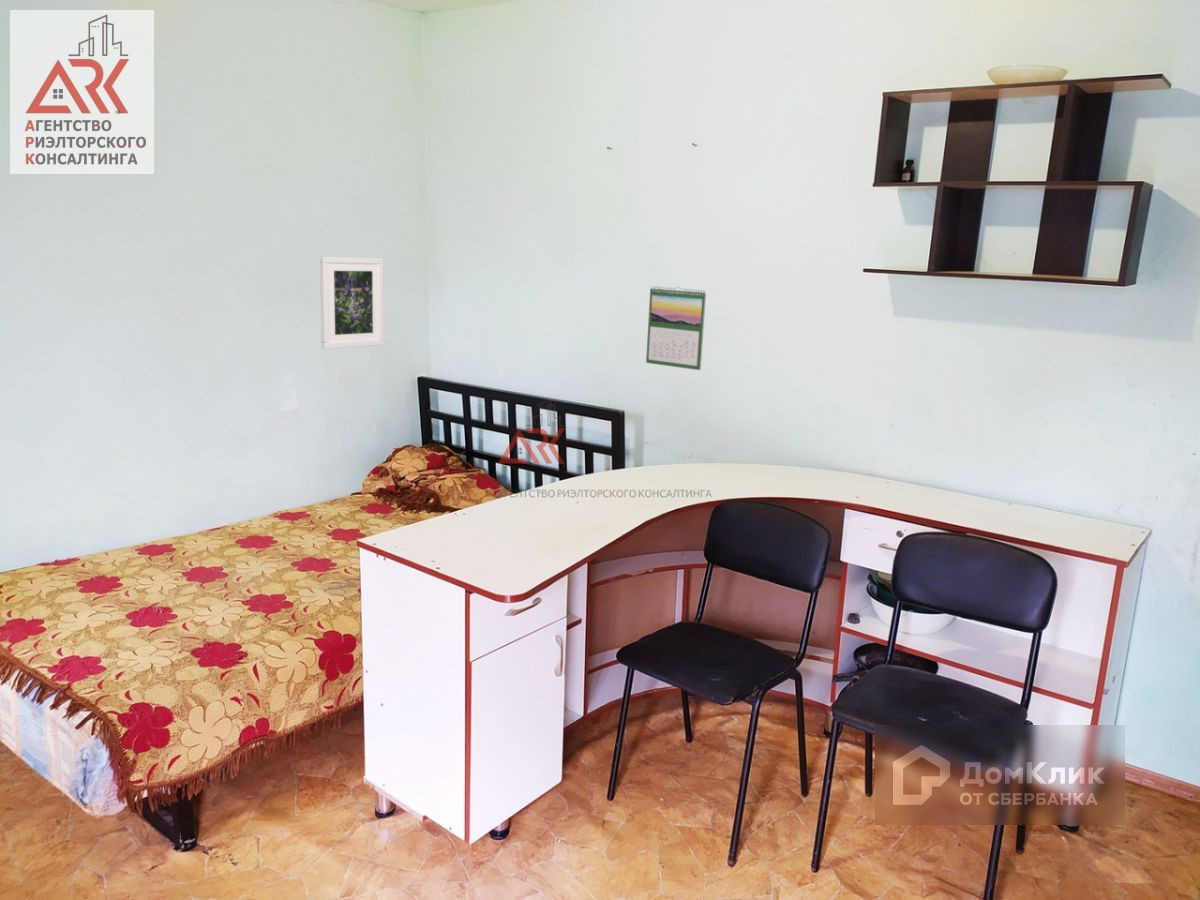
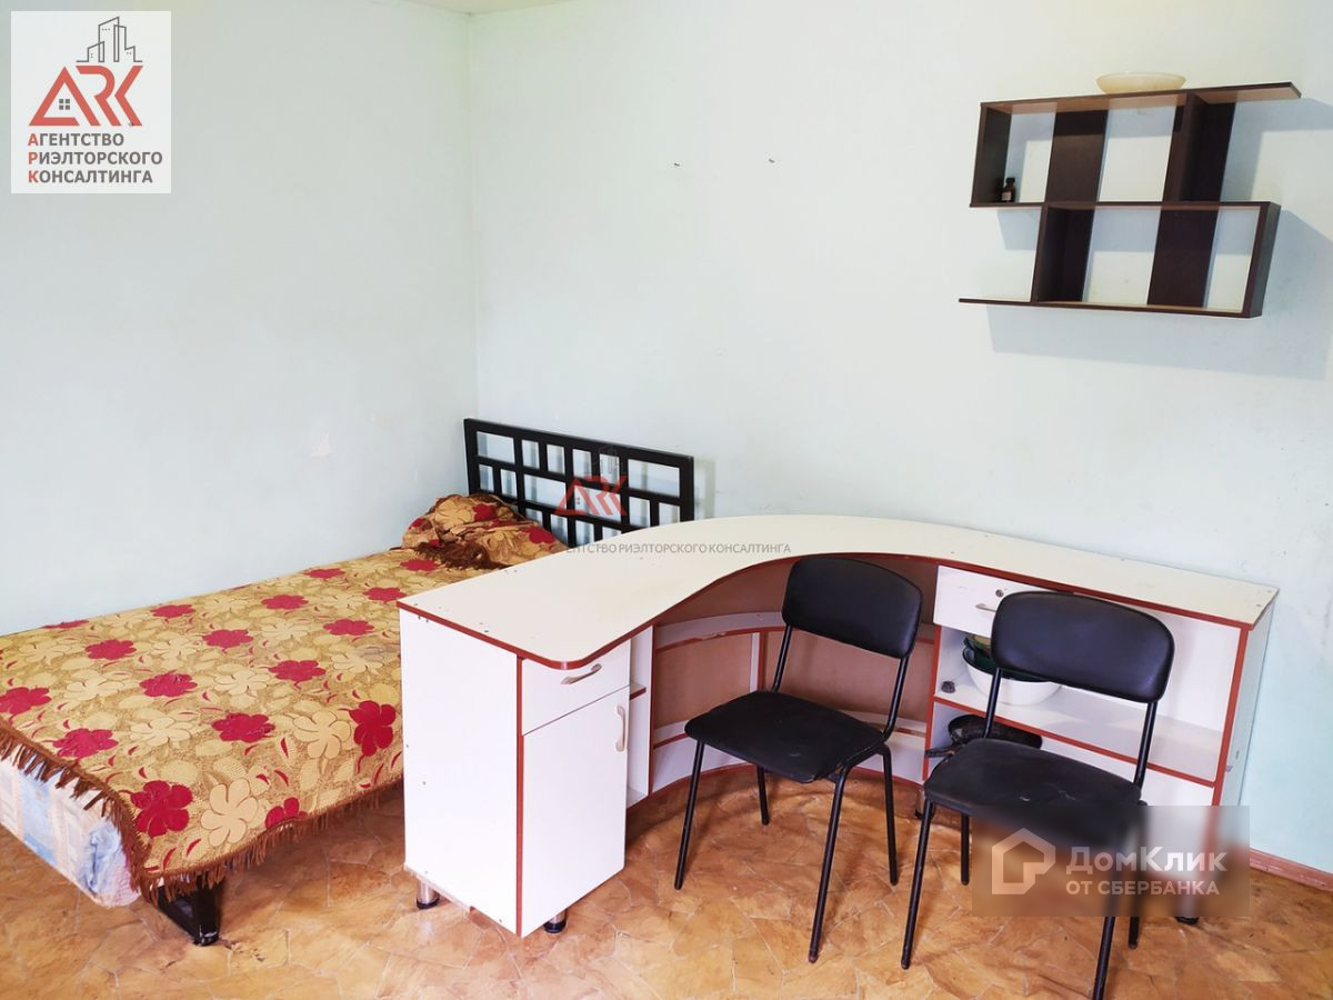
- calendar (675, 326)
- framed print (353, 302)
